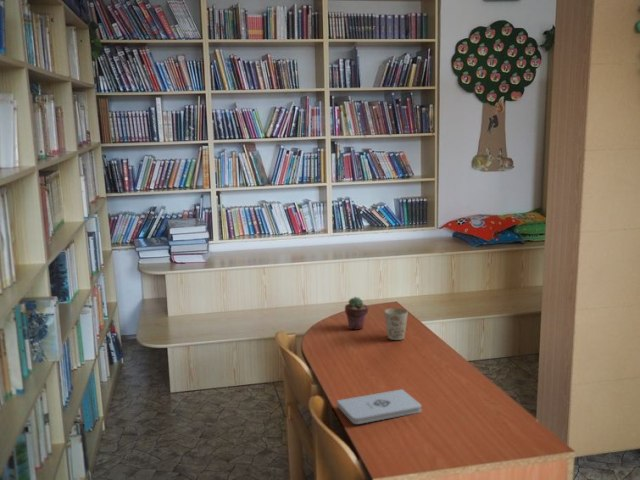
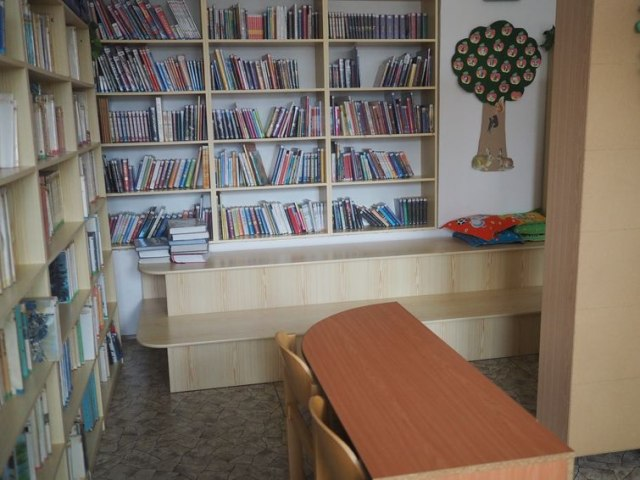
- potted succulent (356, 312)
- notepad (379, 406)
- mug (397, 322)
